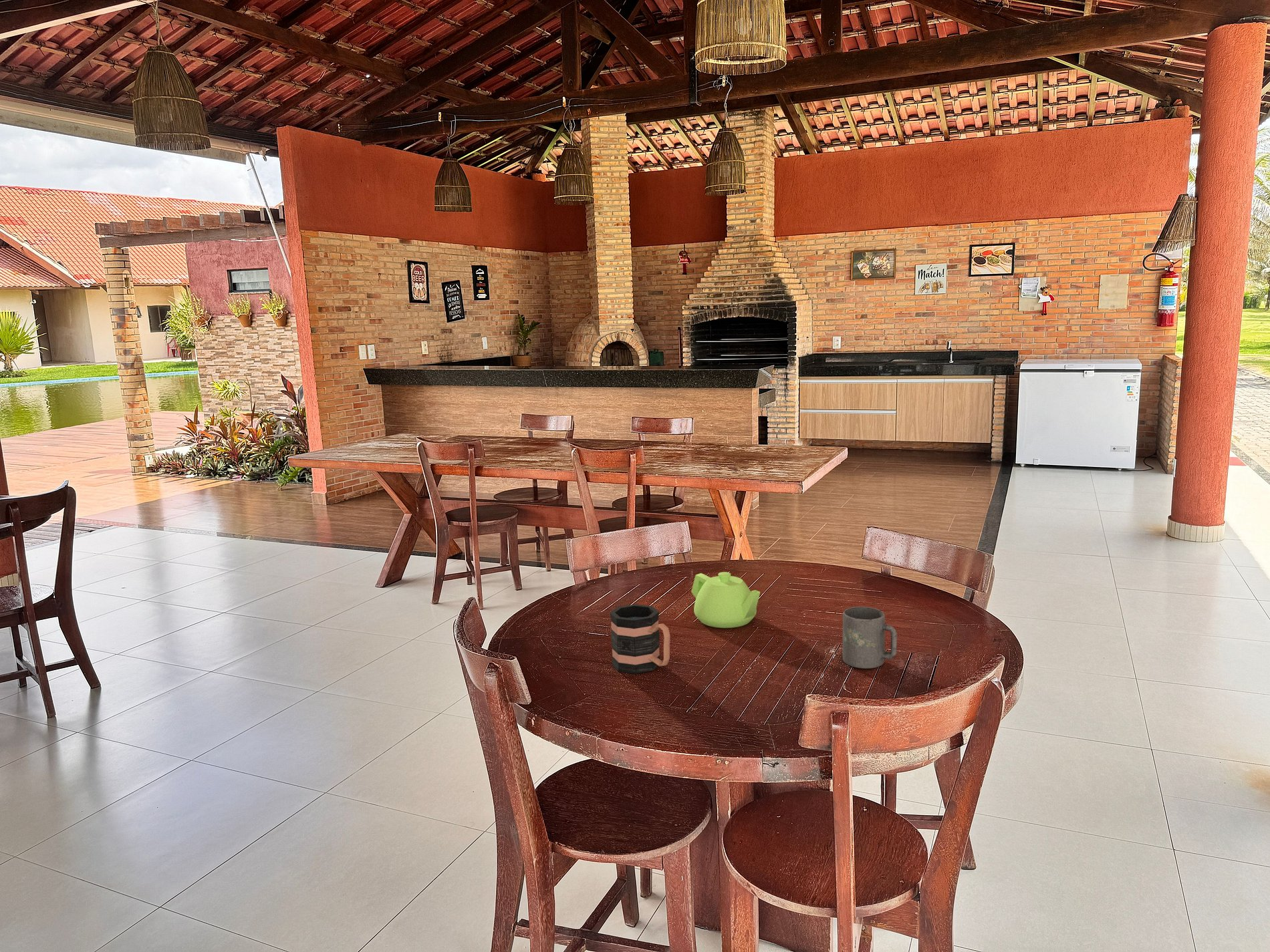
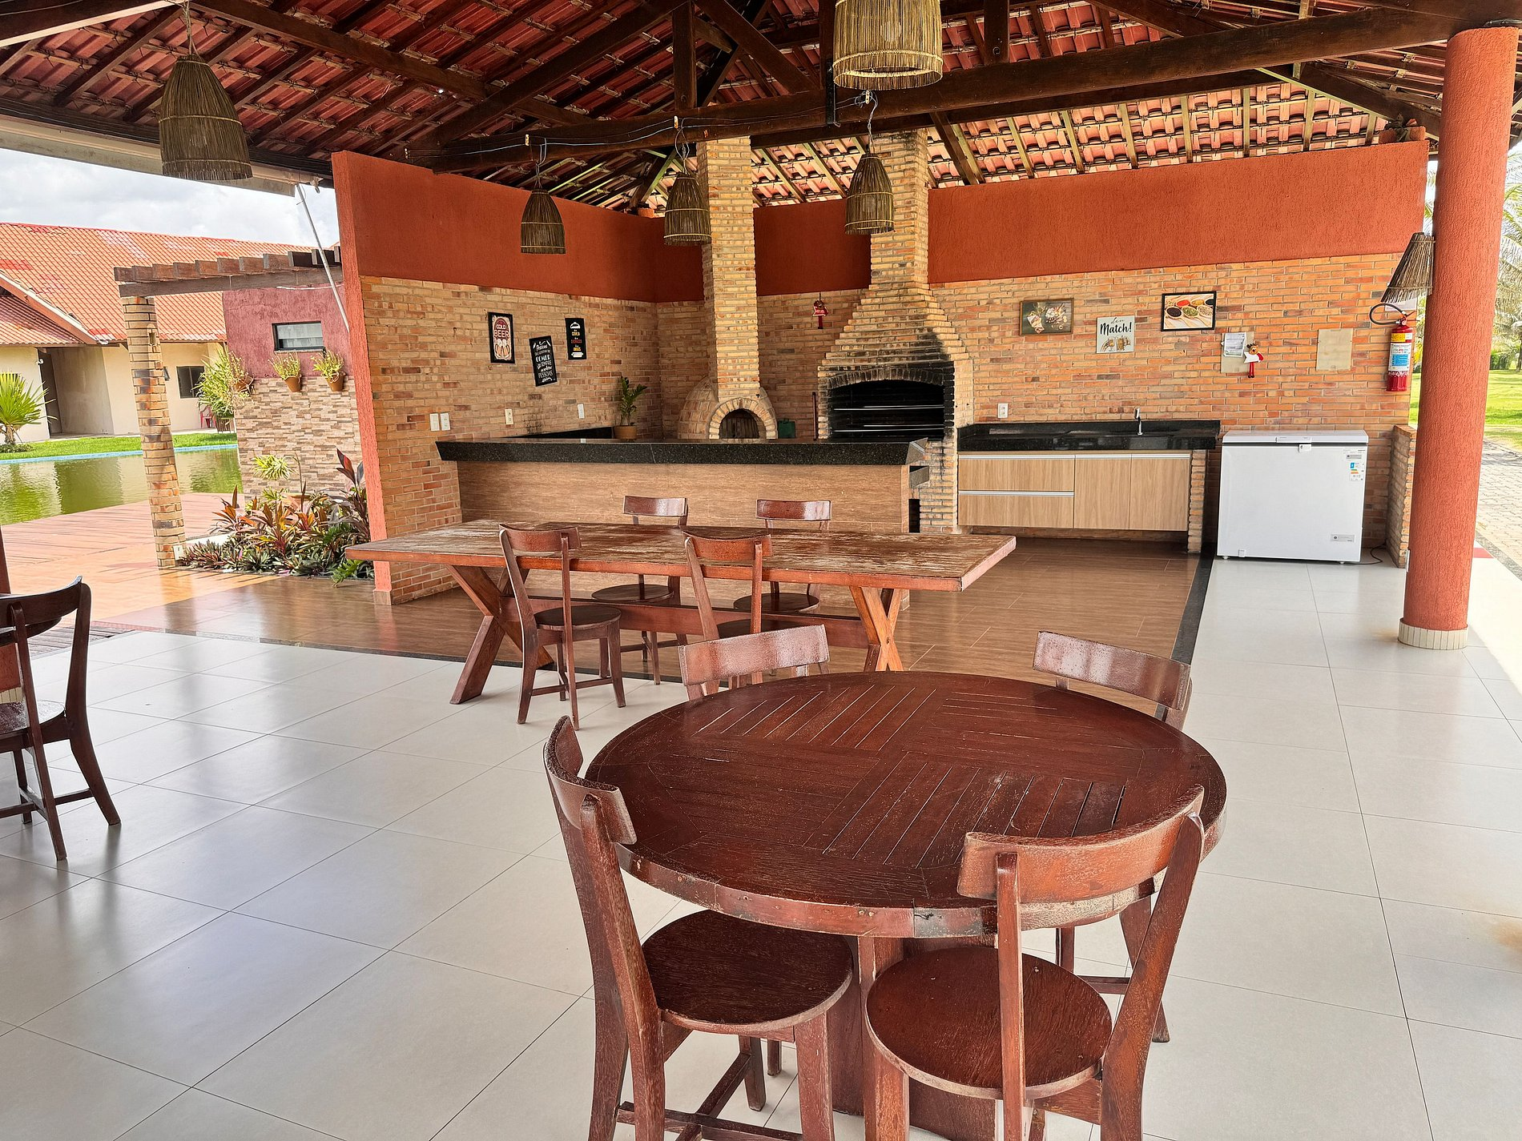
- mug (870, 639)
- teapot (725, 596)
- mug (643, 641)
